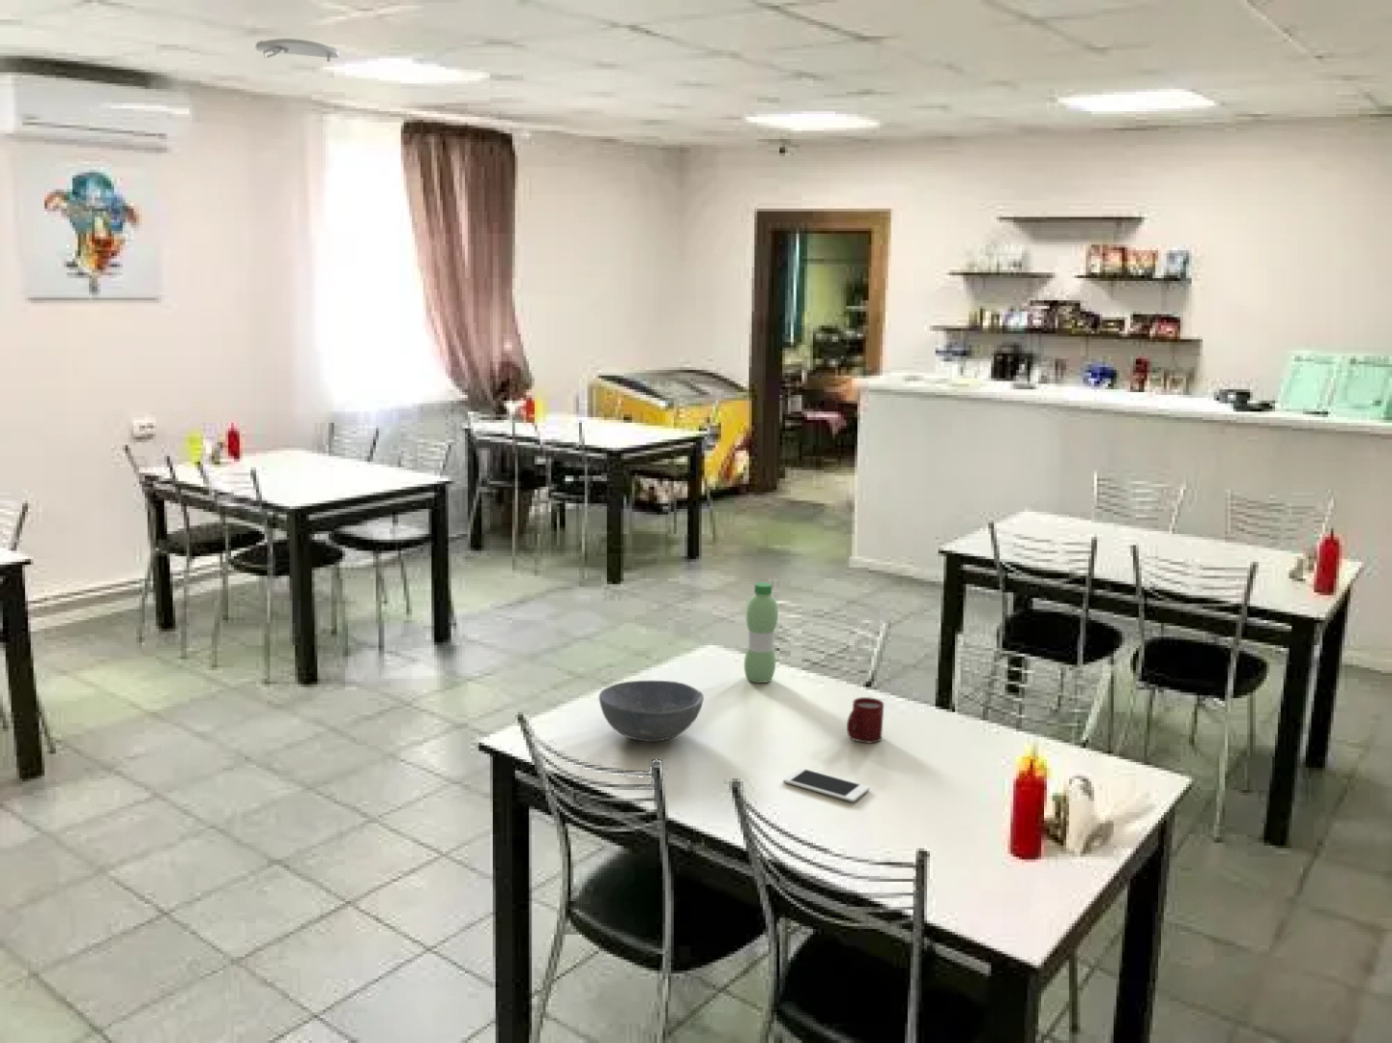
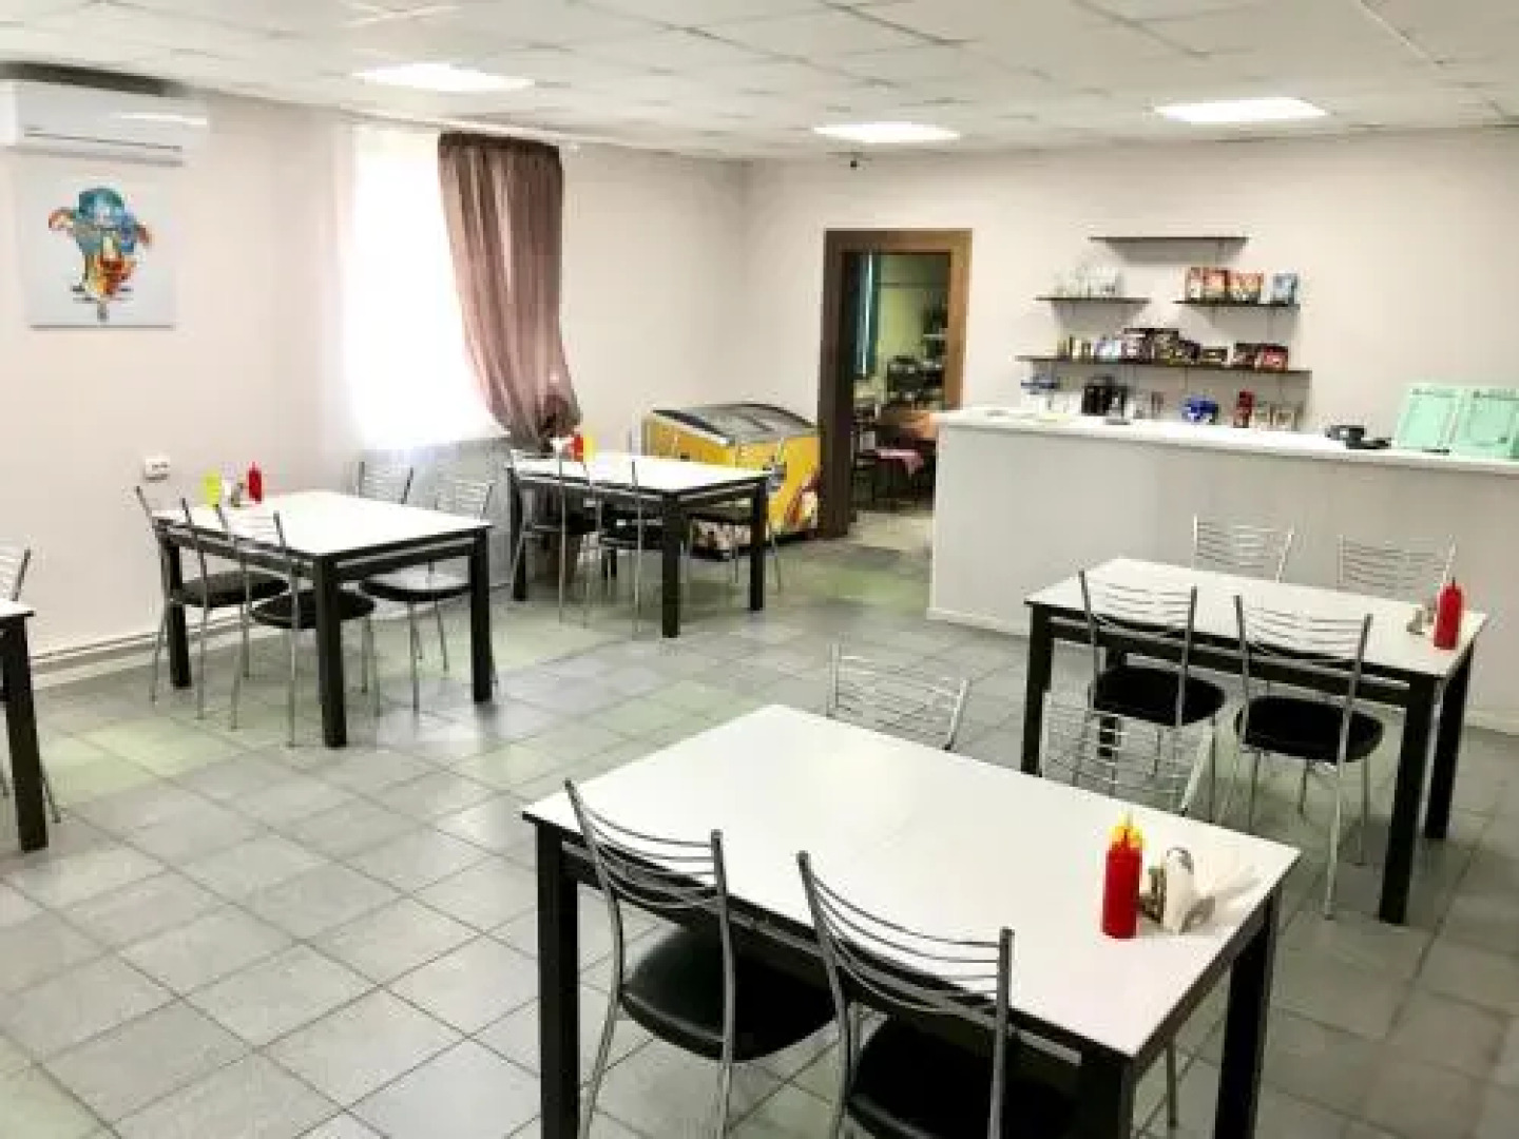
- bowl (651, 714)
- cup (863, 721)
- water bottle (761, 631)
- cell phone (825, 784)
- smoke detector (298, 53)
